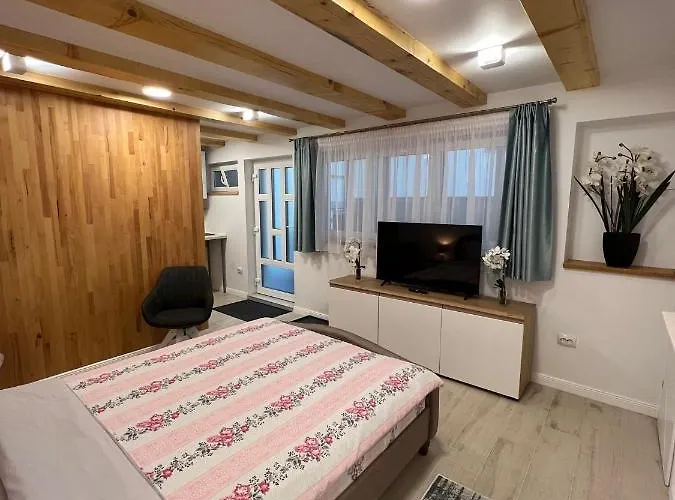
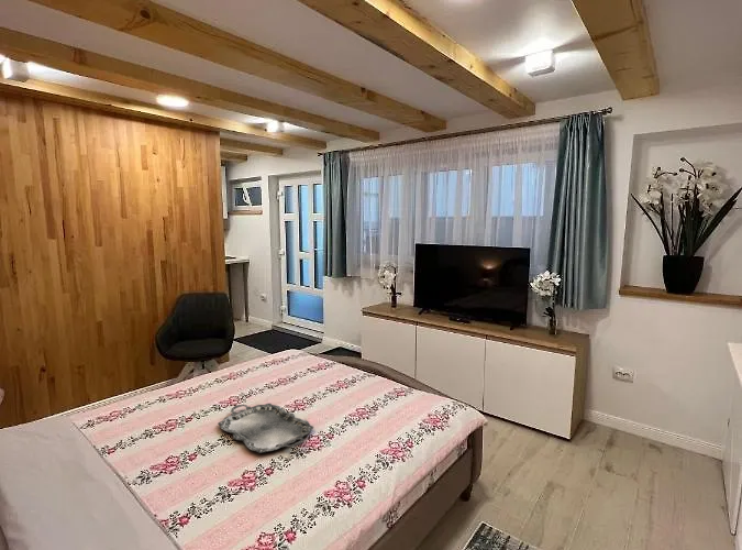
+ serving tray (265, 425)
